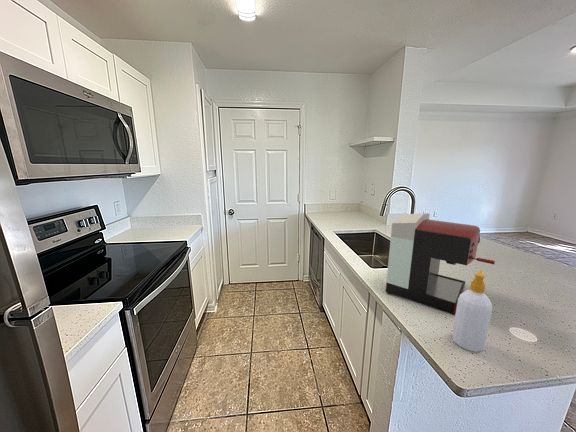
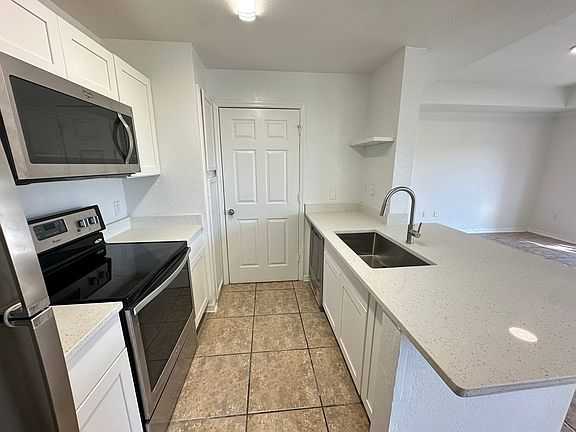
- coffee maker (440, 257)
- soap bottle (473, 309)
